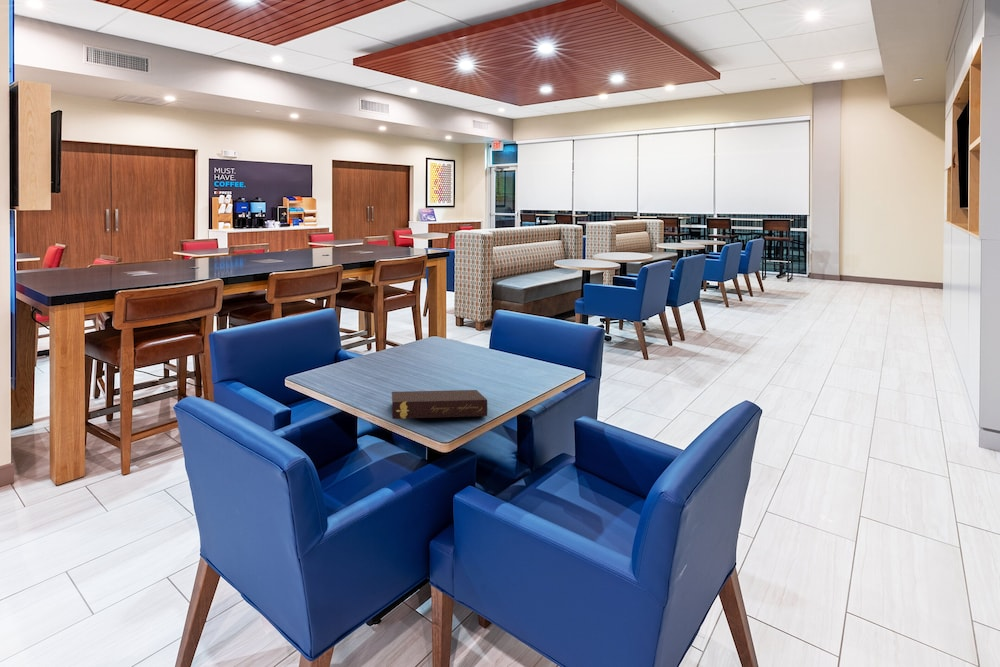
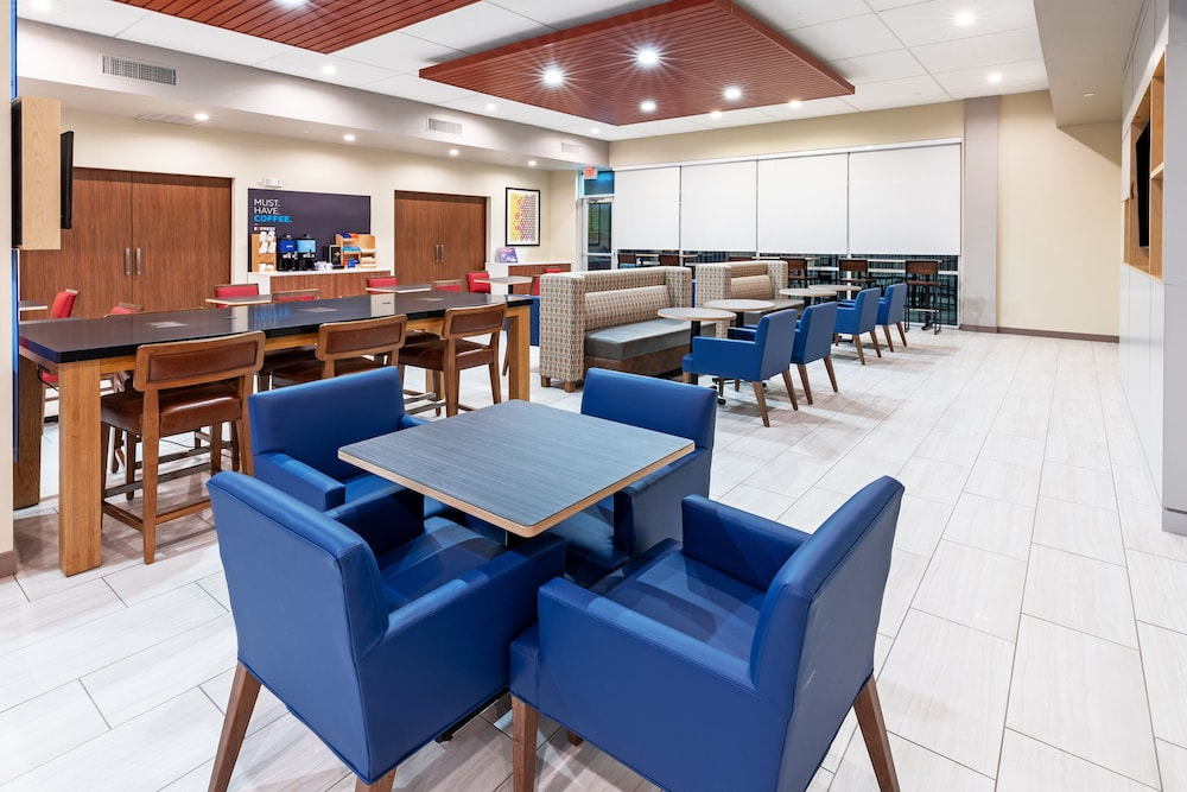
- book (437, 403)
